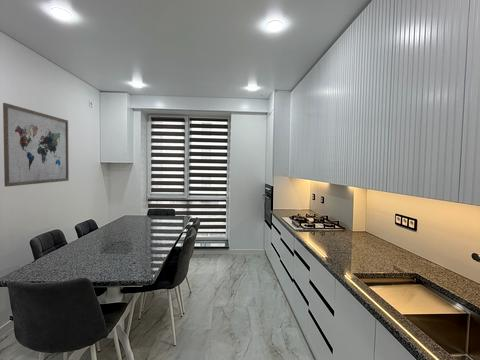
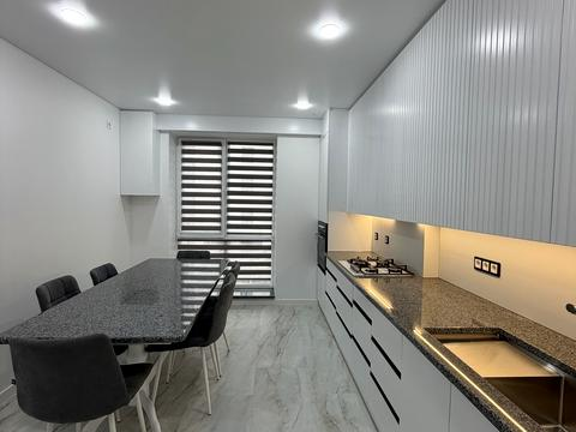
- wall art (41, 148)
